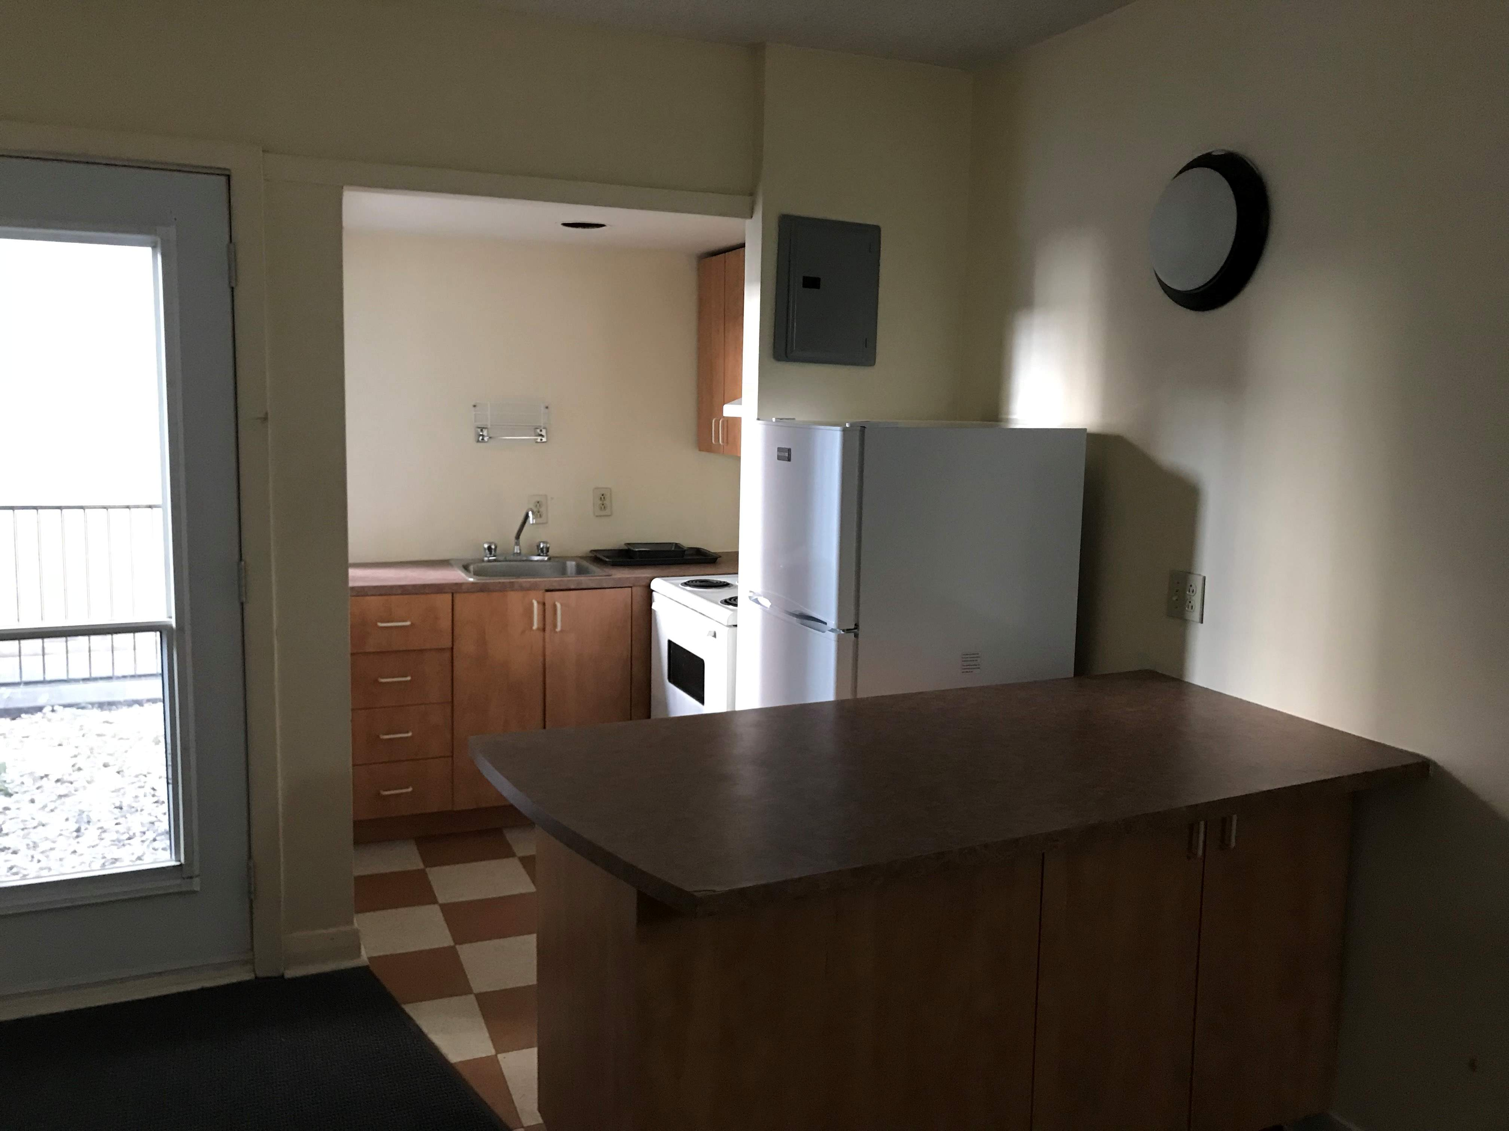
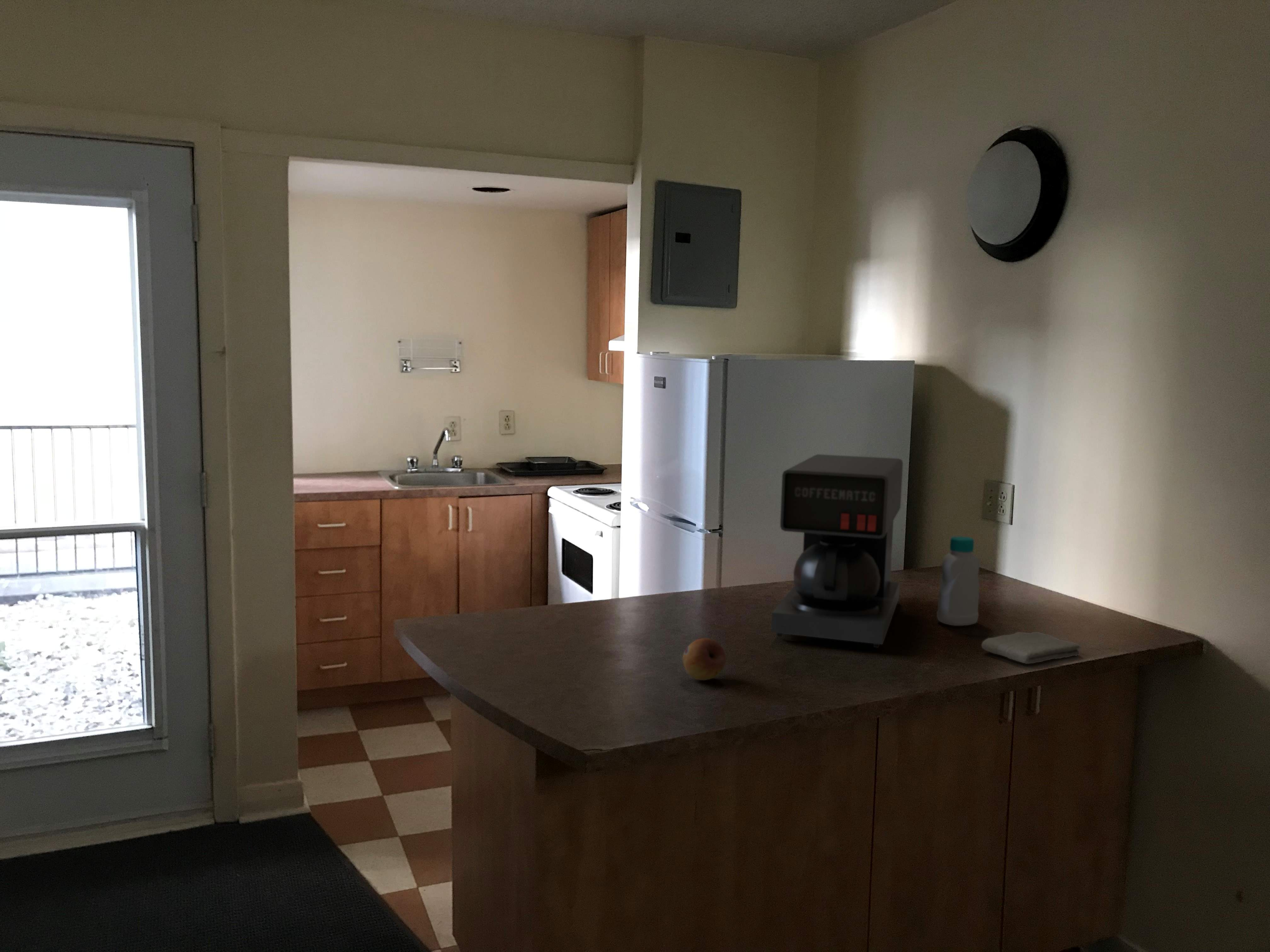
+ bottle (959, 580)
+ washcloth (1032, 647)
+ coffee maker (843, 543)
+ fruit (704, 659)
